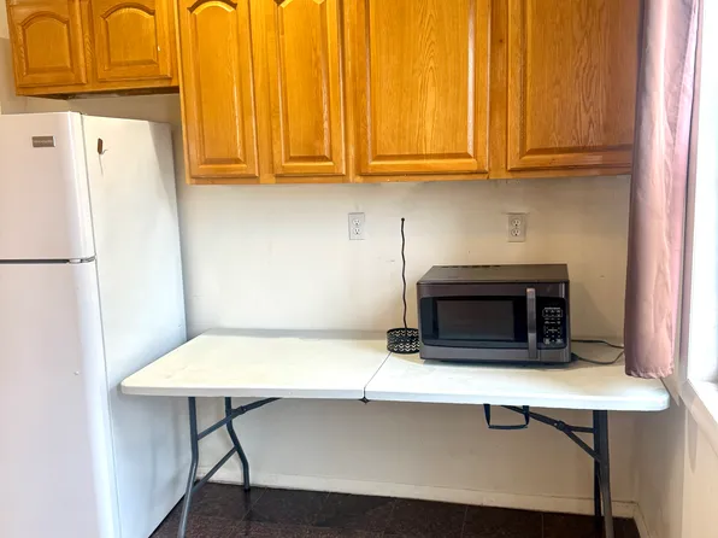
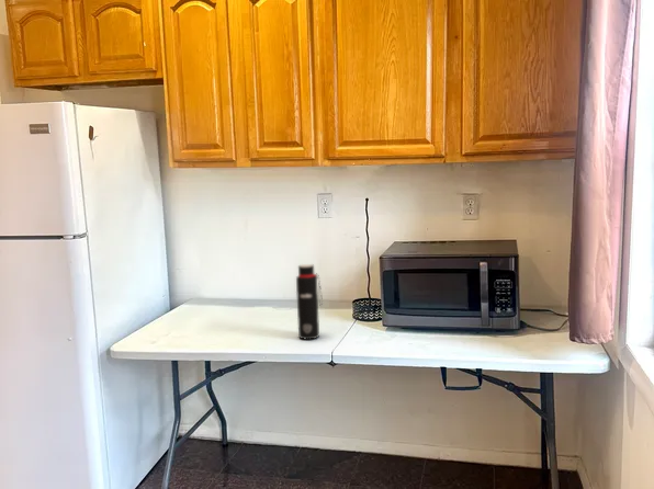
+ water bottle (309, 300)
